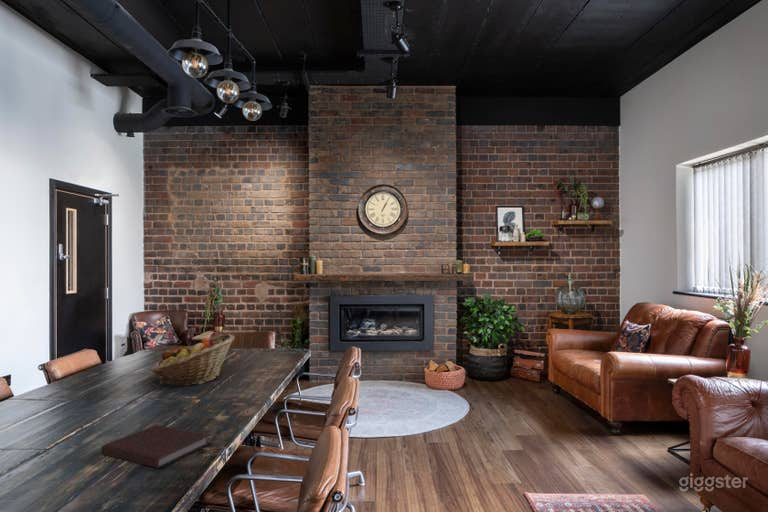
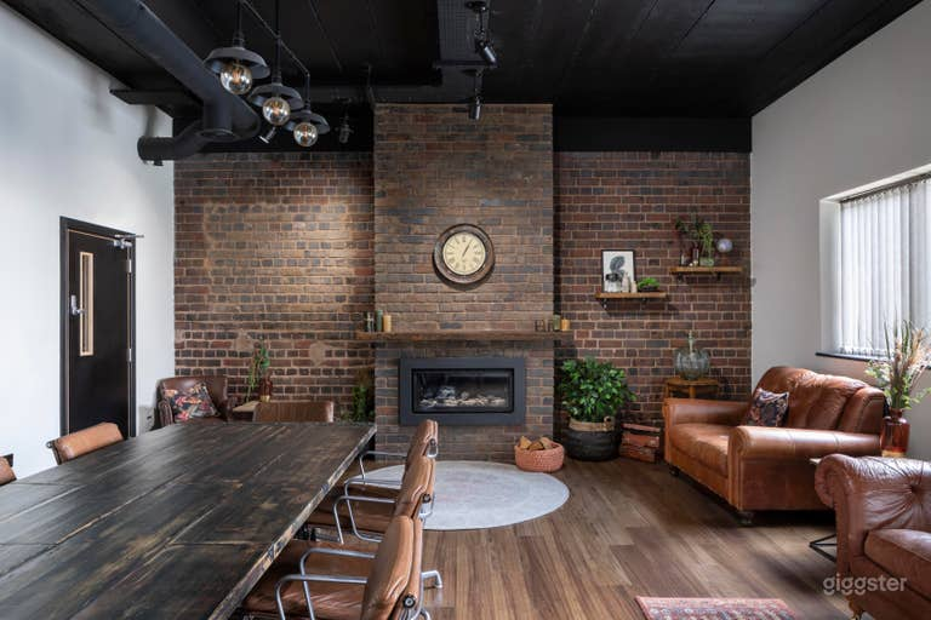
- fruit basket (194, 358)
- notebook (157, 444)
